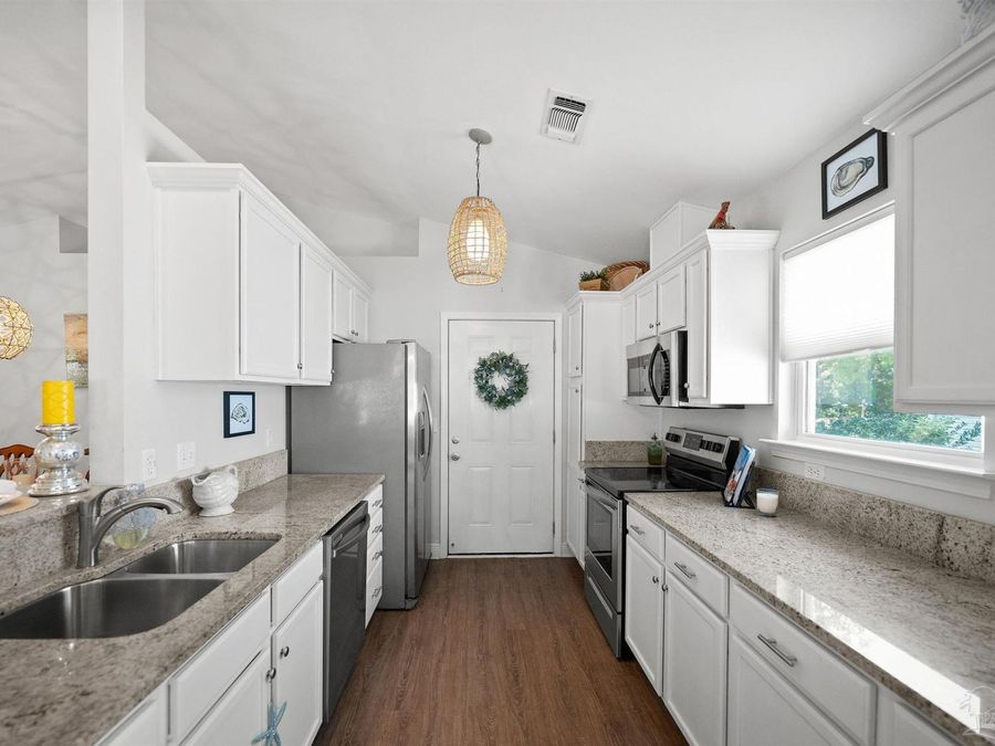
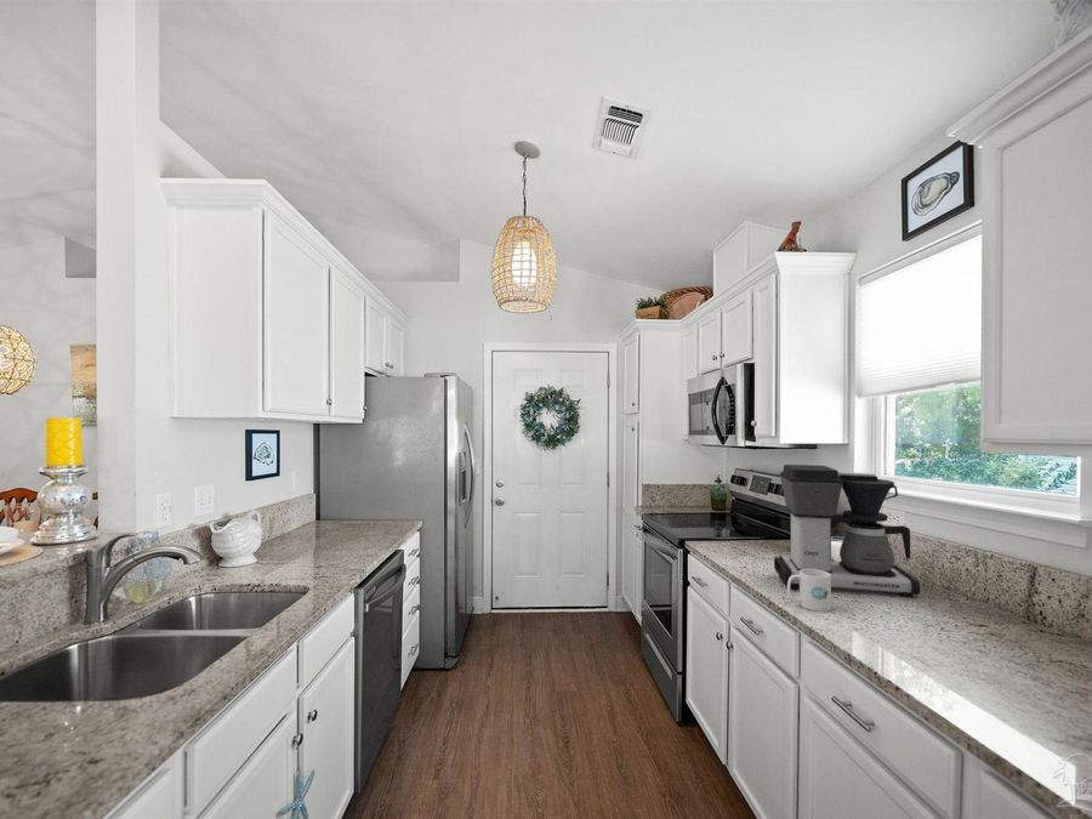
+ mug (808, 588)
+ coffee maker (842, 522)
